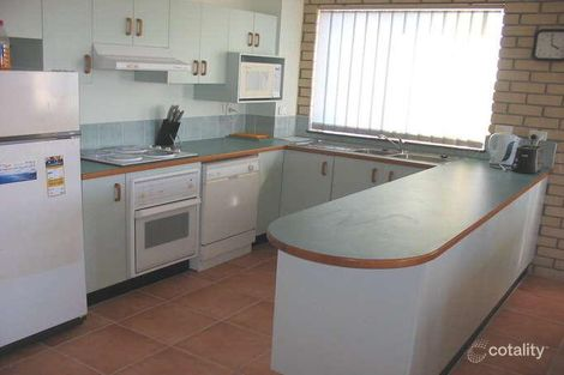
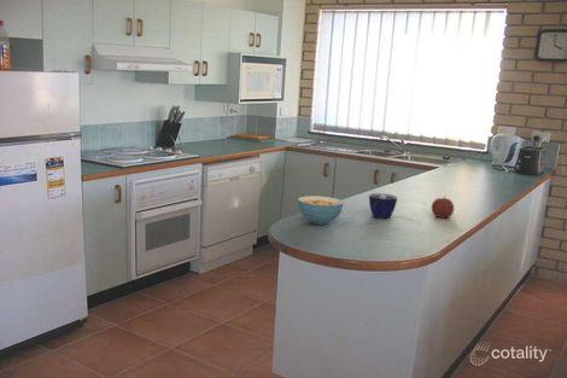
+ cup (380, 207)
+ fruit (443, 205)
+ cereal bowl (320, 211)
